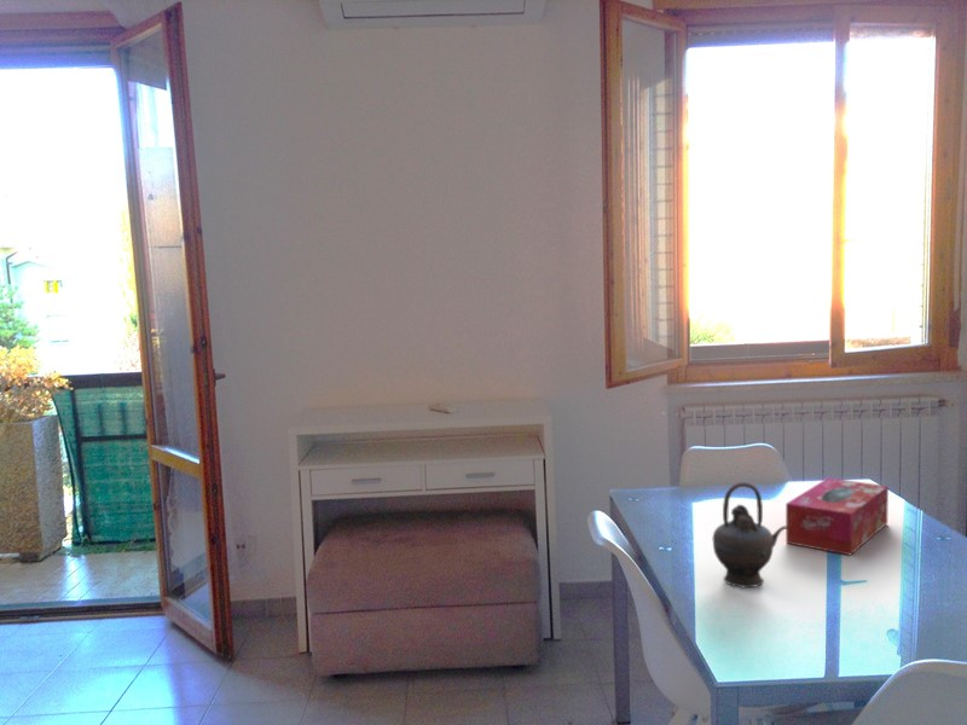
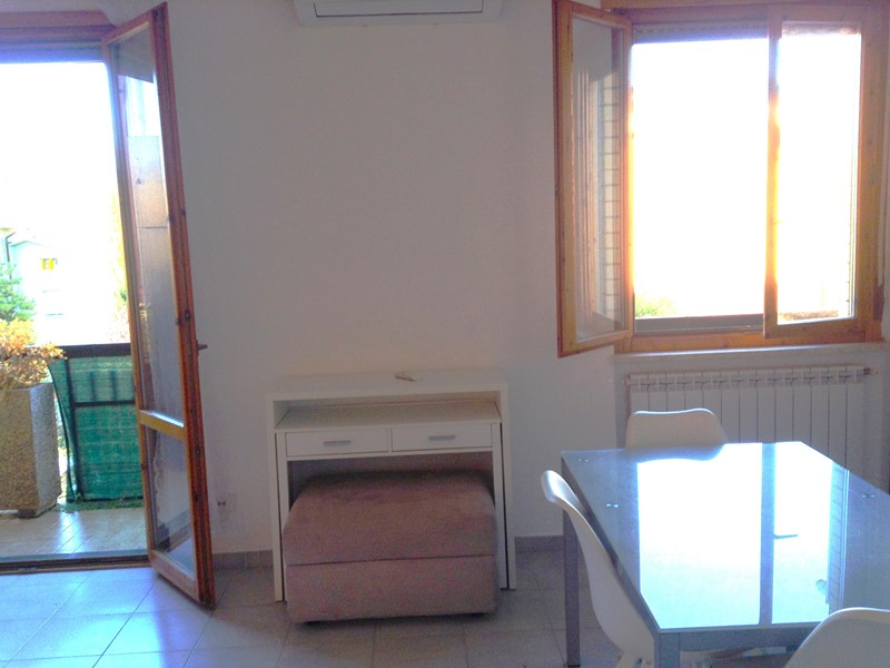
- teapot (749, 533)
- tissue box (838, 514)
